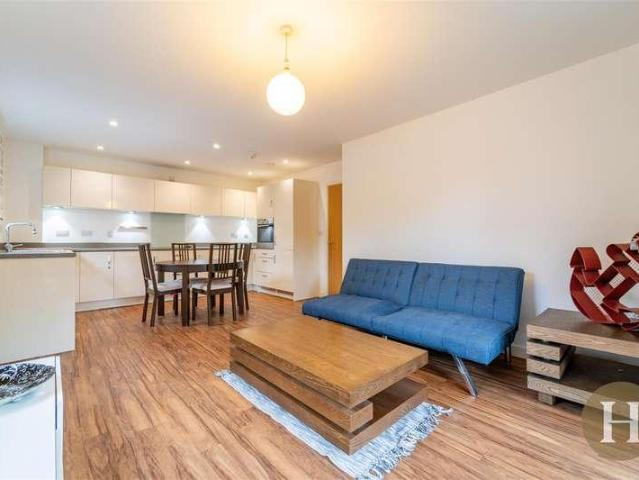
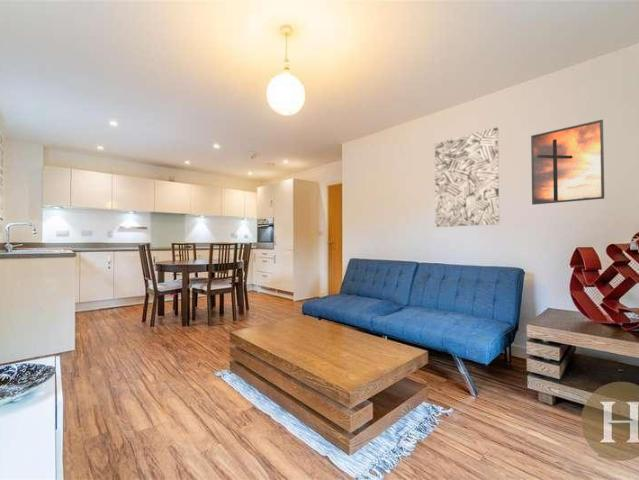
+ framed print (565, 165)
+ wall art (464, 181)
